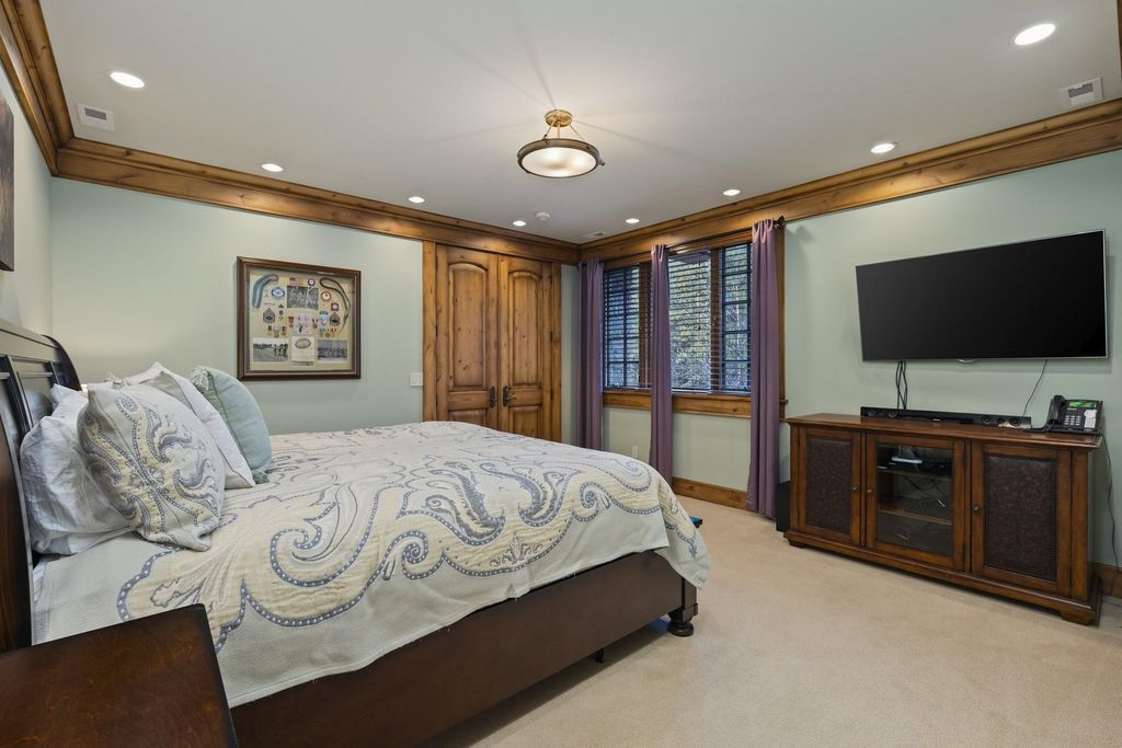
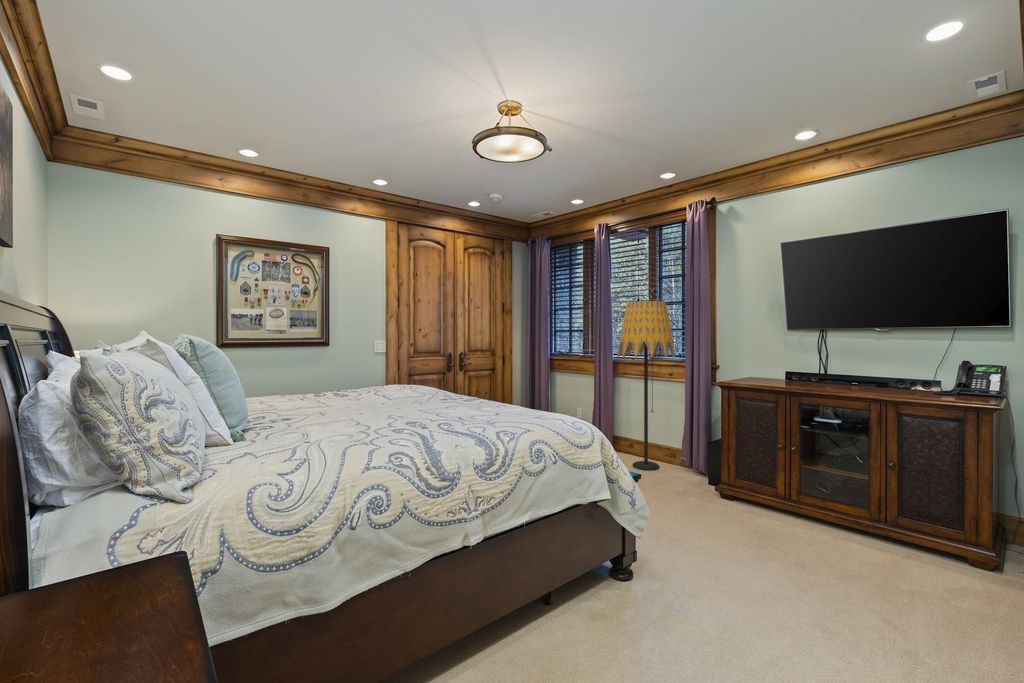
+ floor lamp (646, 384)
